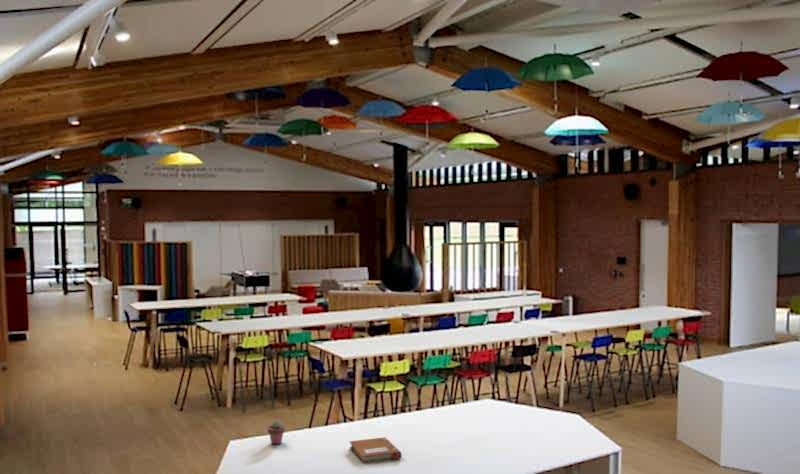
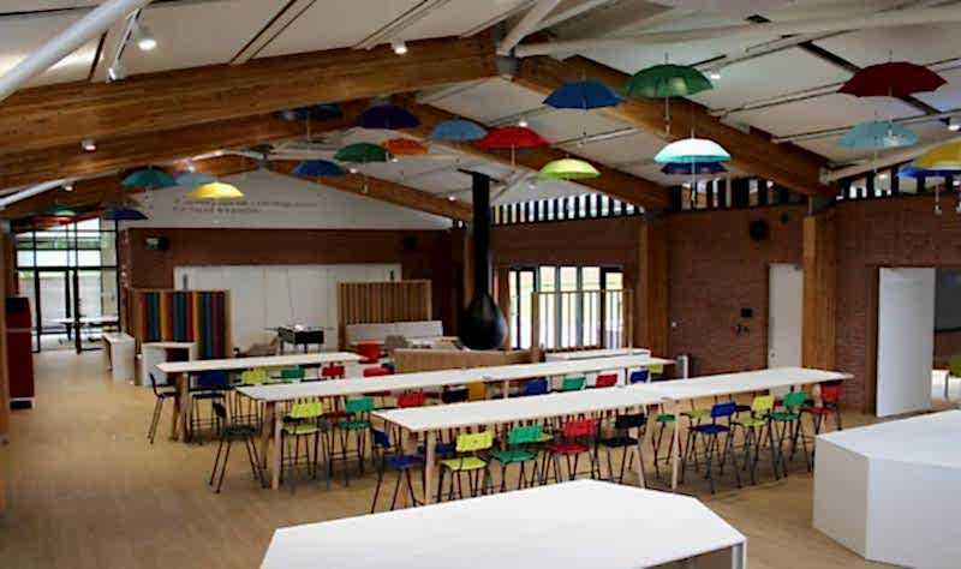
- potted succulent (276, 431)
- notebook (375, 450)
